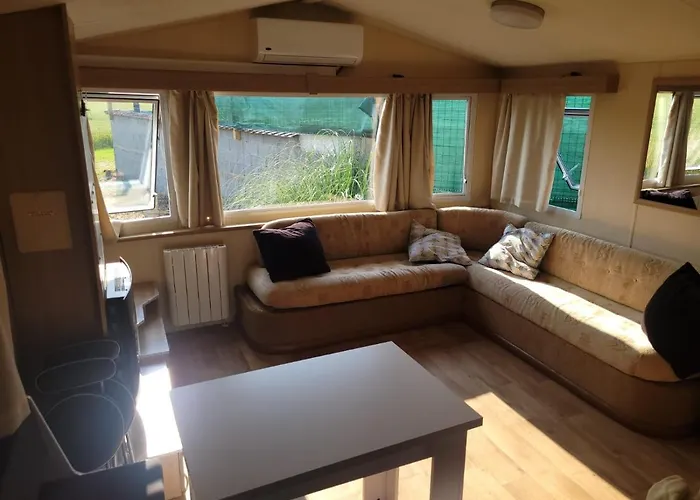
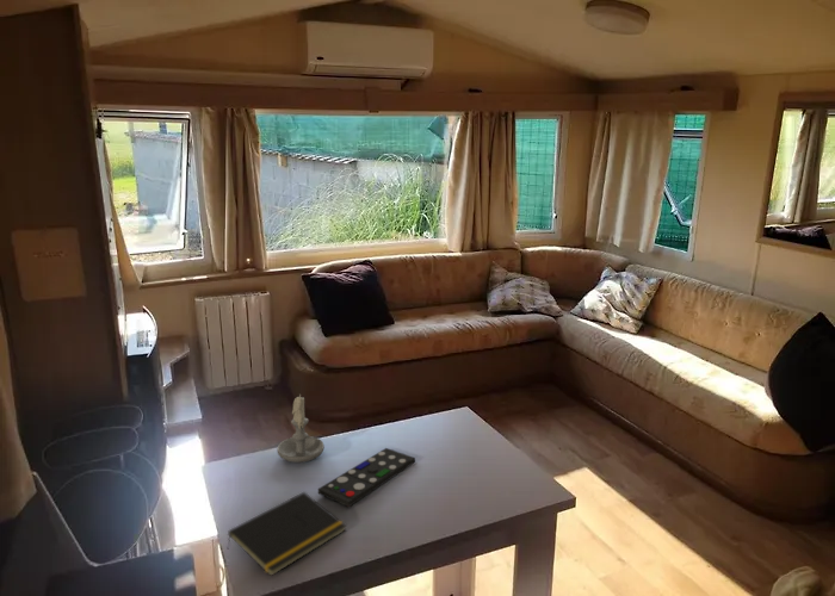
+ remote control (369, 473)
+ notepad (289, 529)
+ candle (299, 424)
